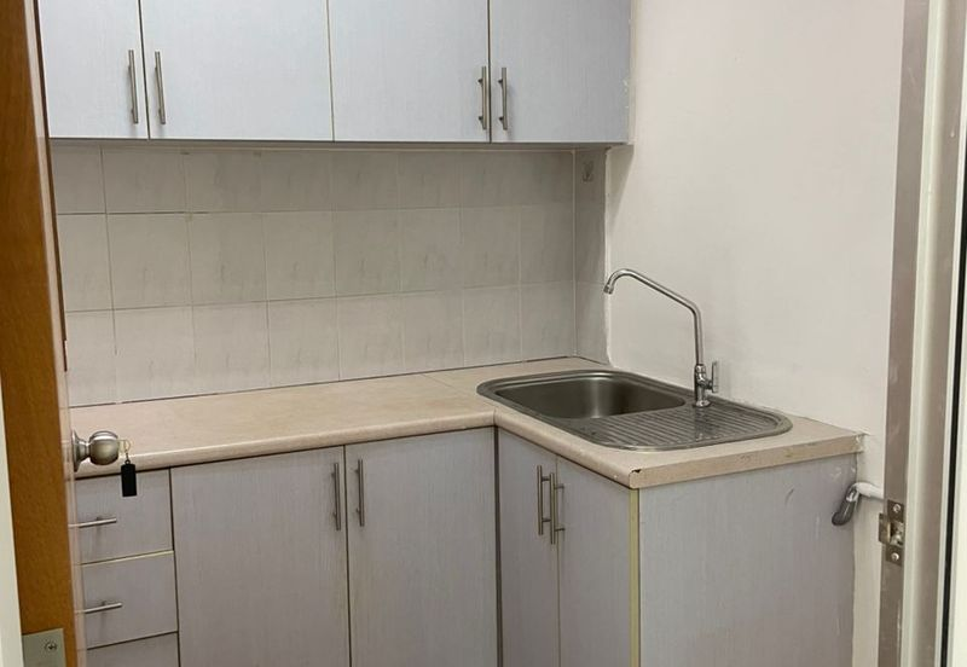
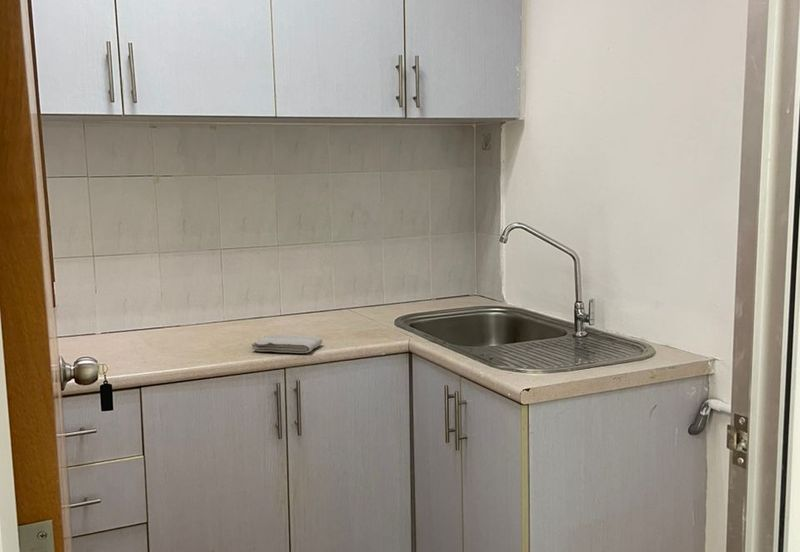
+ washcloth (287, 342)
